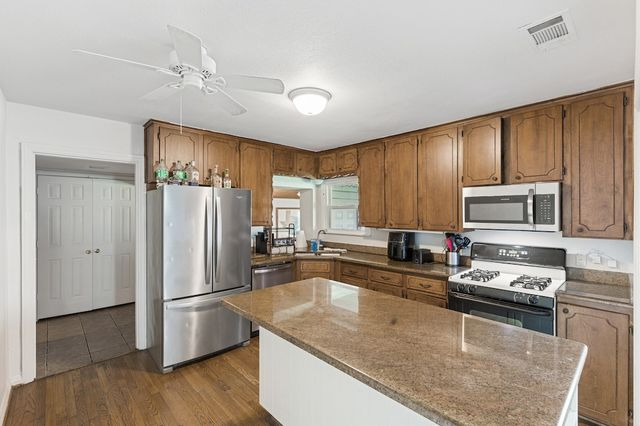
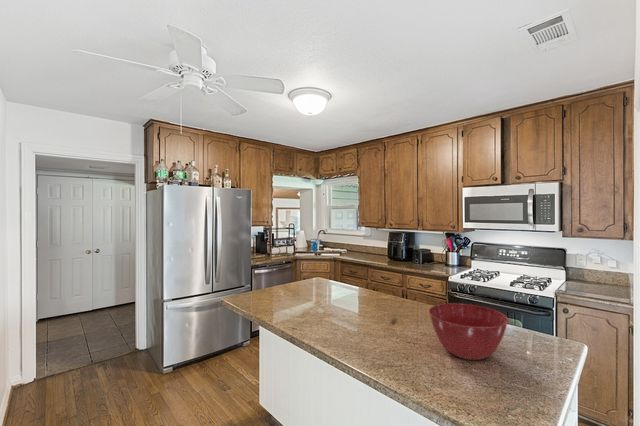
+ mixing bowl (466, 332)
